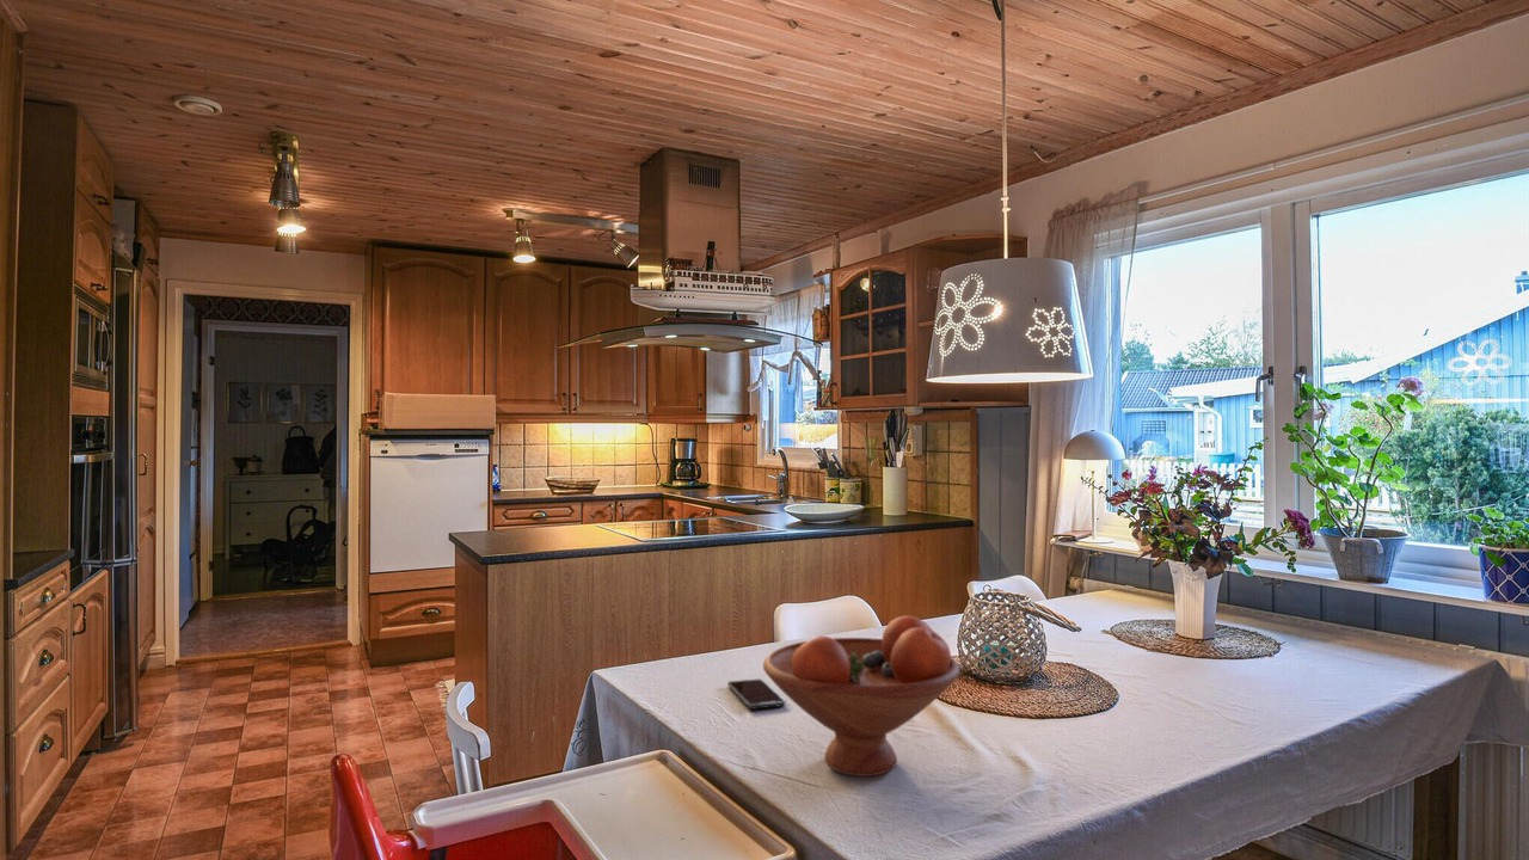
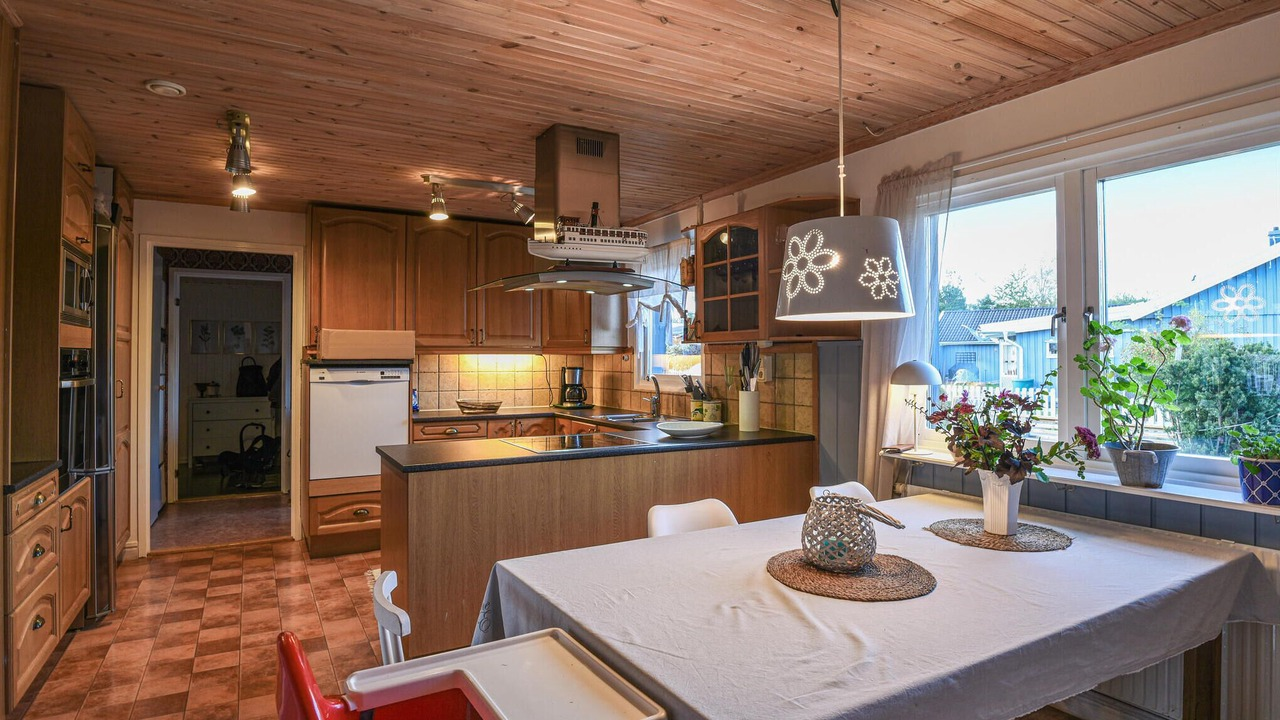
- fruit bowl (860, 692)
- smartphone (755, 693)
